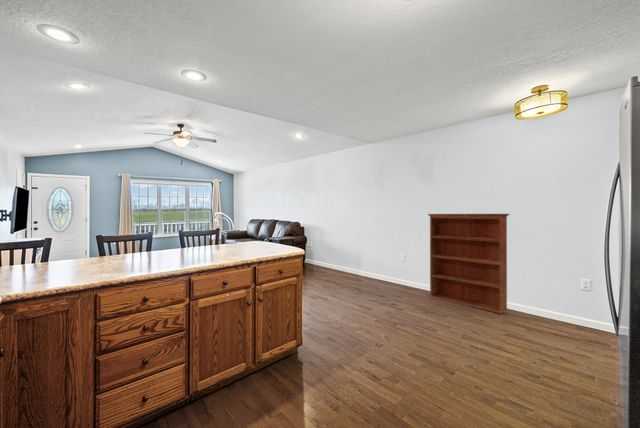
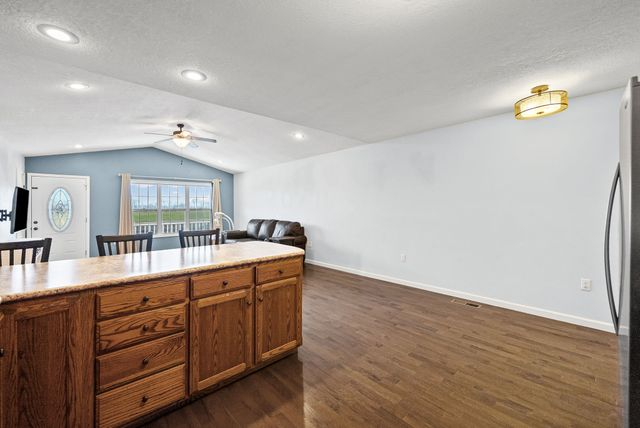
- bookcase (465, 258)
